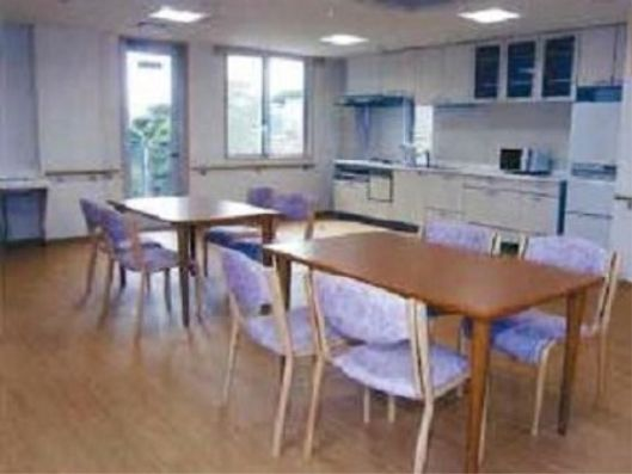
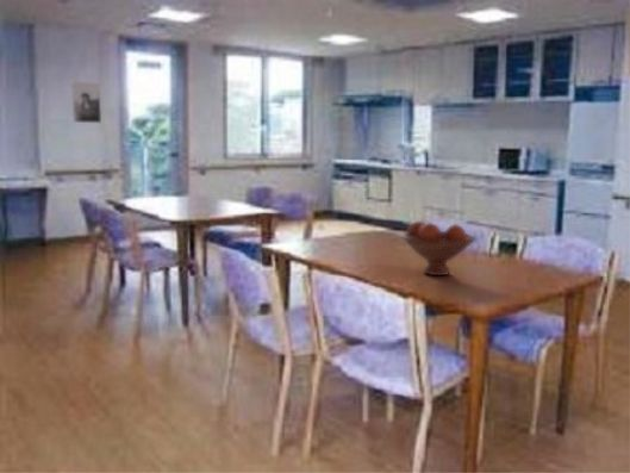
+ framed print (86, 102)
+ fruit bowl (437, 247)
